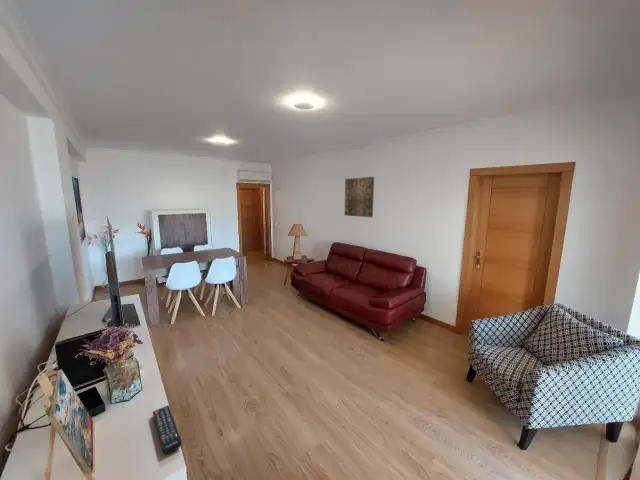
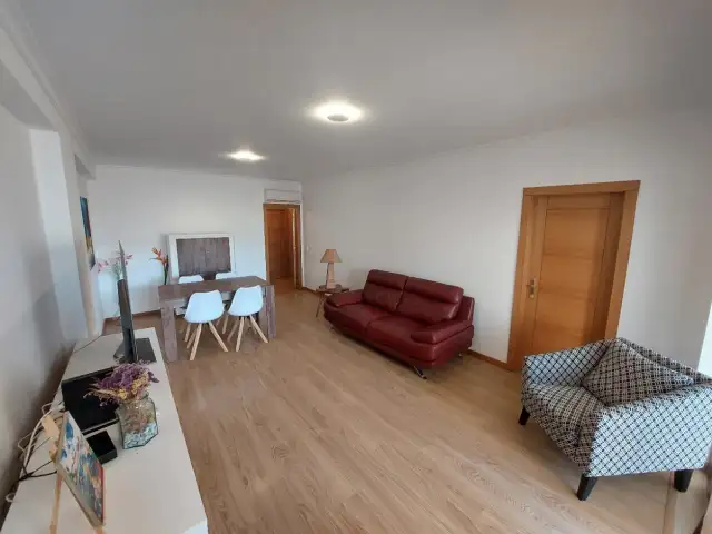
- remote control (166, 427)
- wall art (358, 197)
